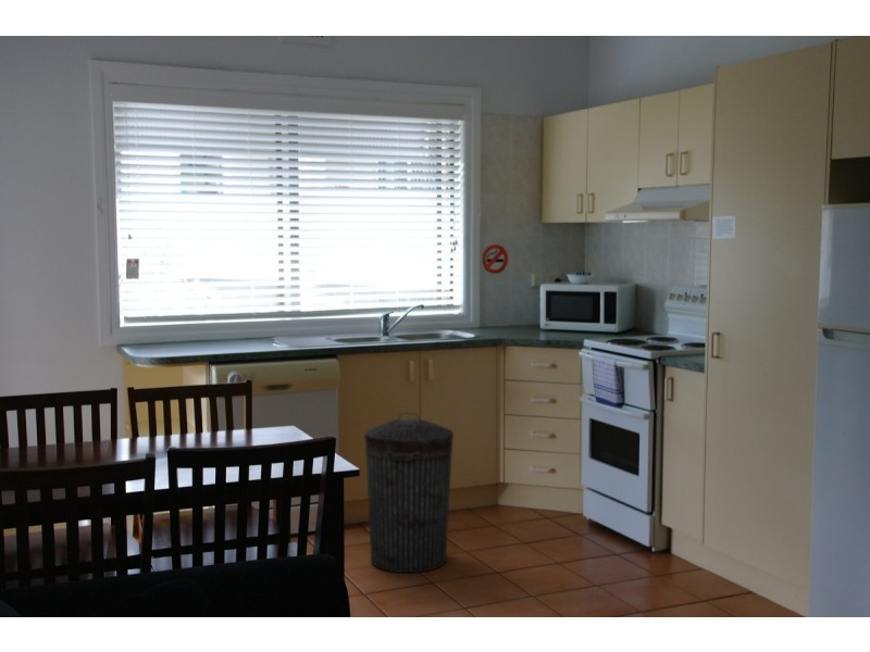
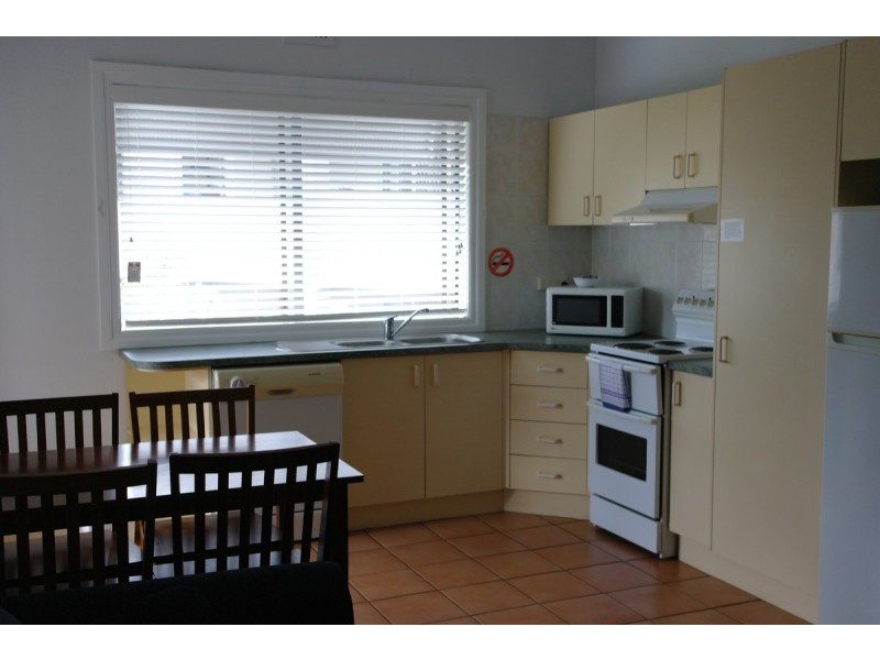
- trash can (408, 487)
